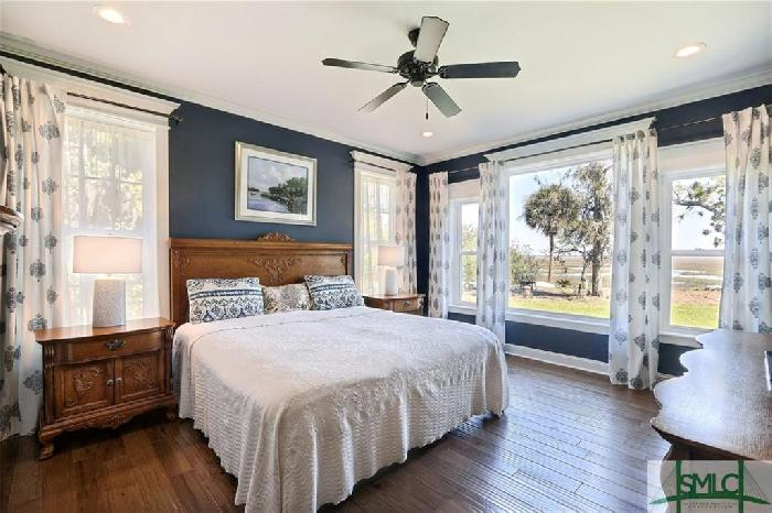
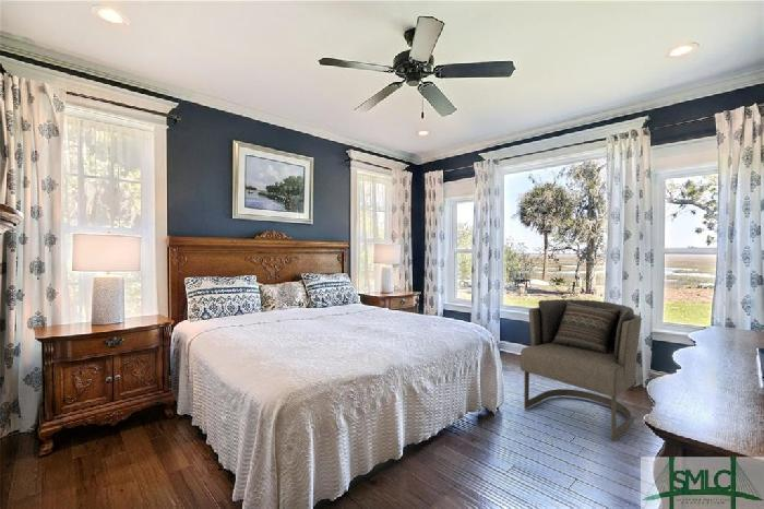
+ armchair (583, 357)
